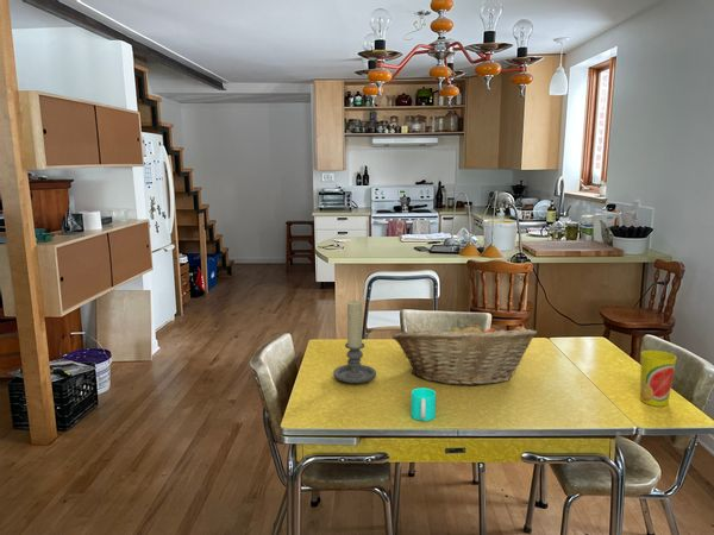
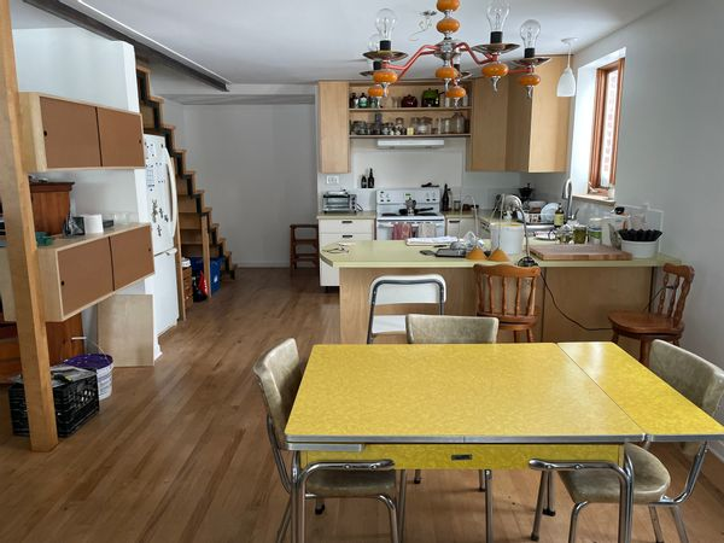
- fruit basket (463, 345)
- cup (422, 405)
- cup (656, 378)
- candle holder (353, 339)
